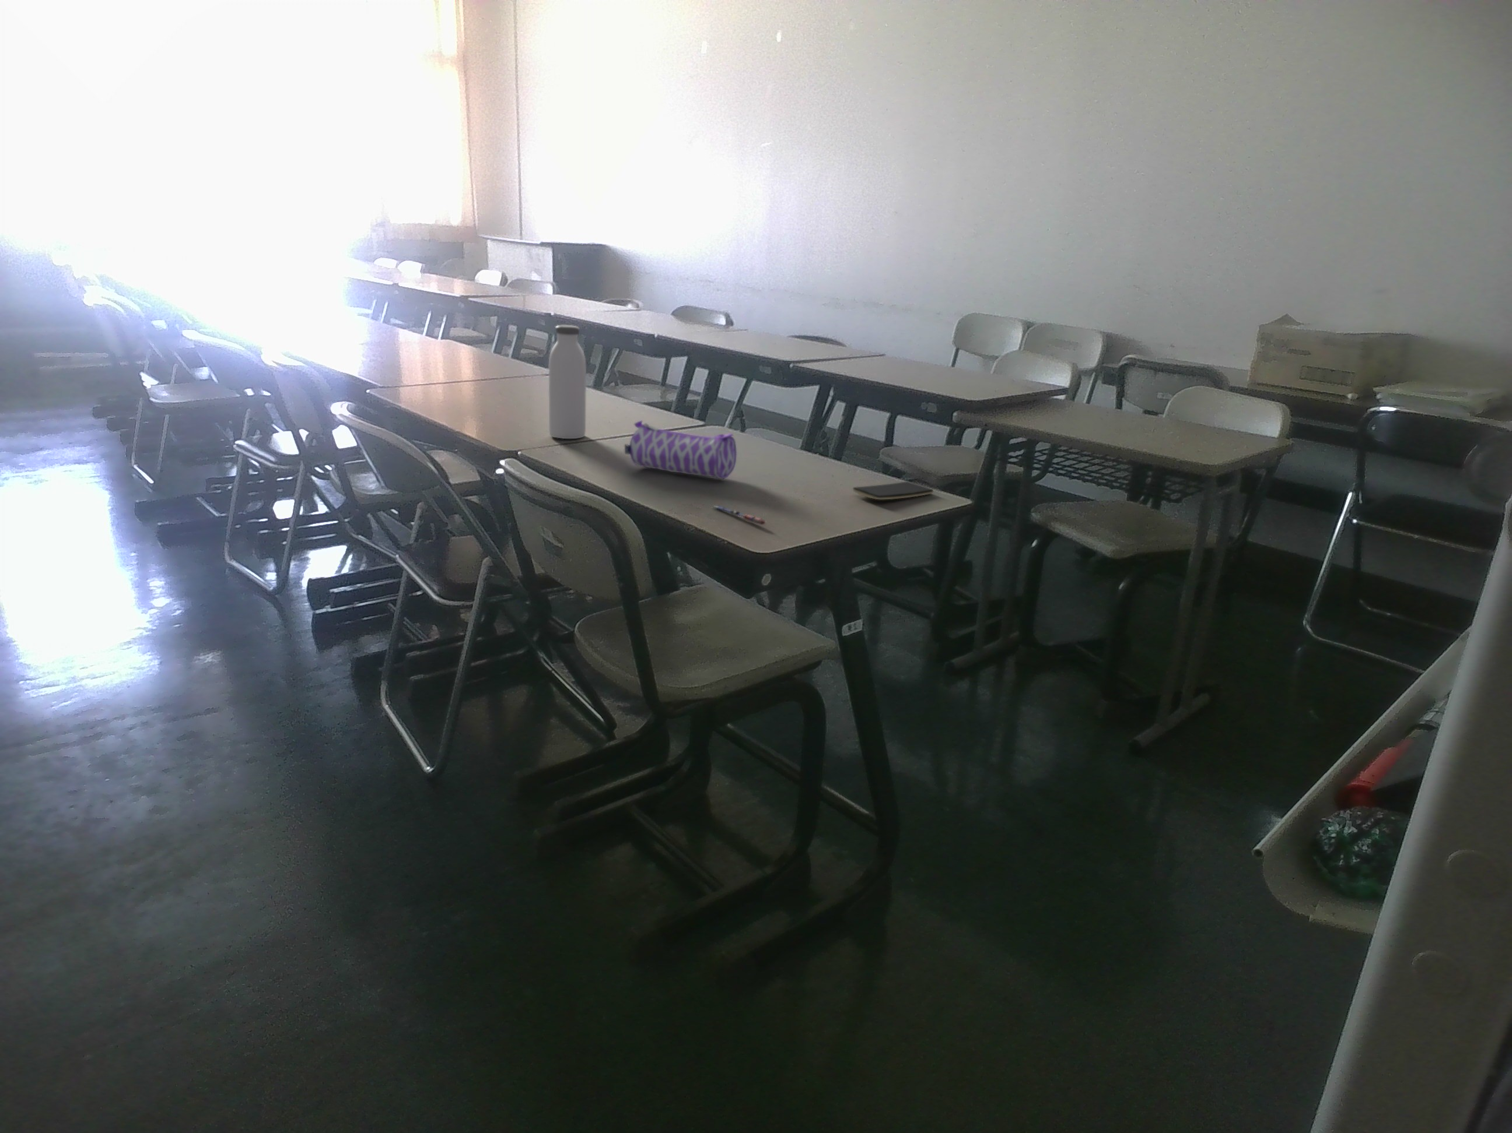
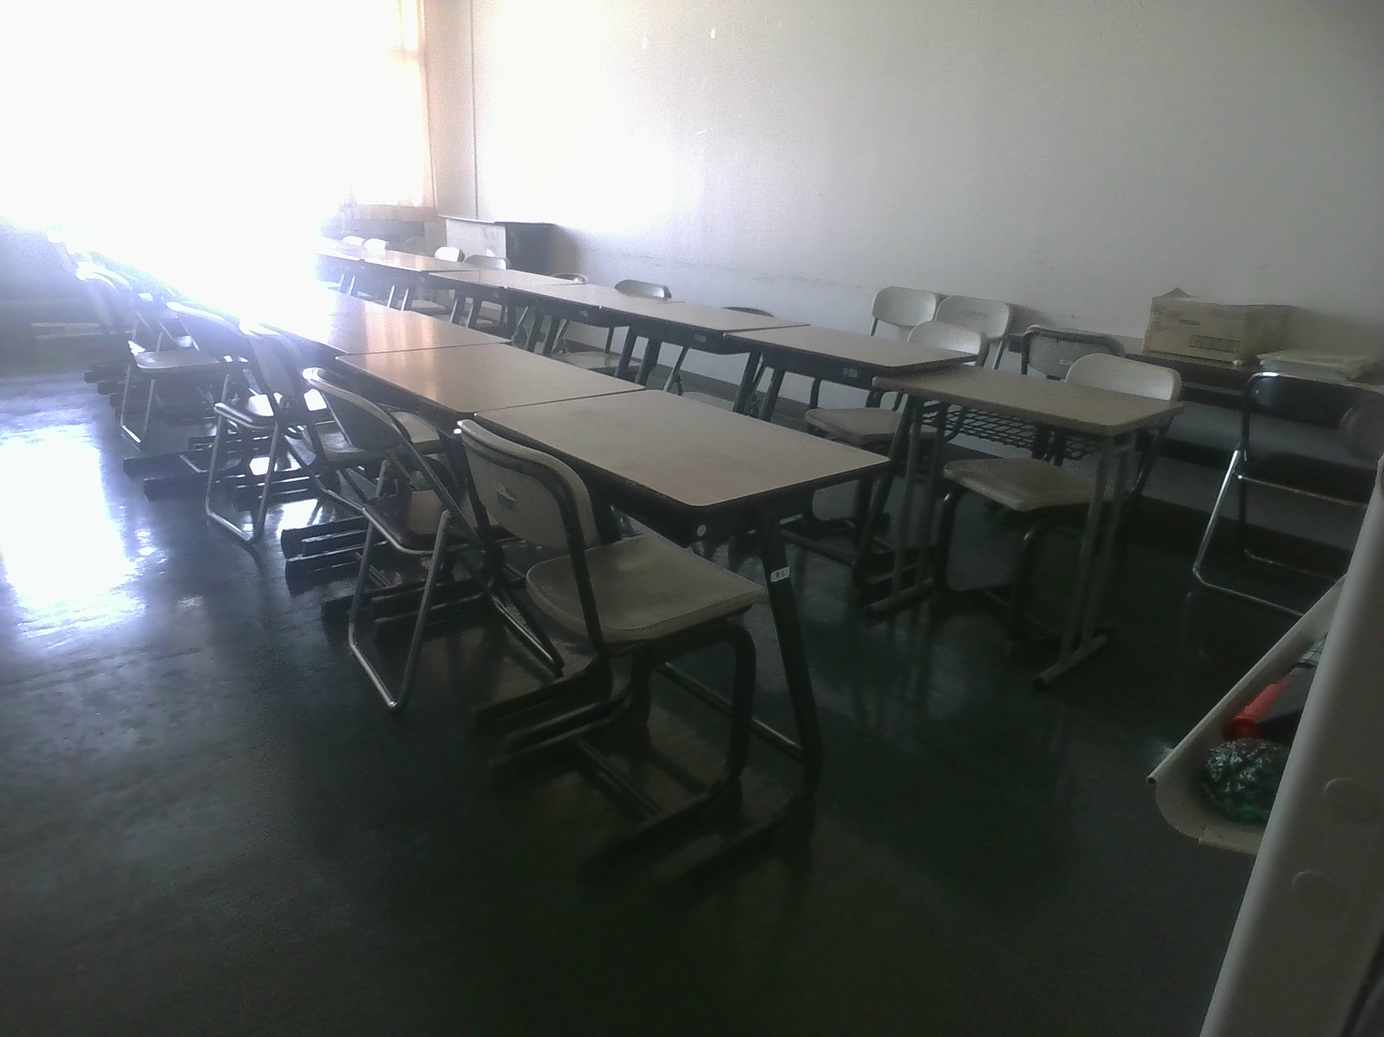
- smartphone (893, 490)
- water bottle (567, 381)
- pencil case (682, 450)
- pen (738, 513)
